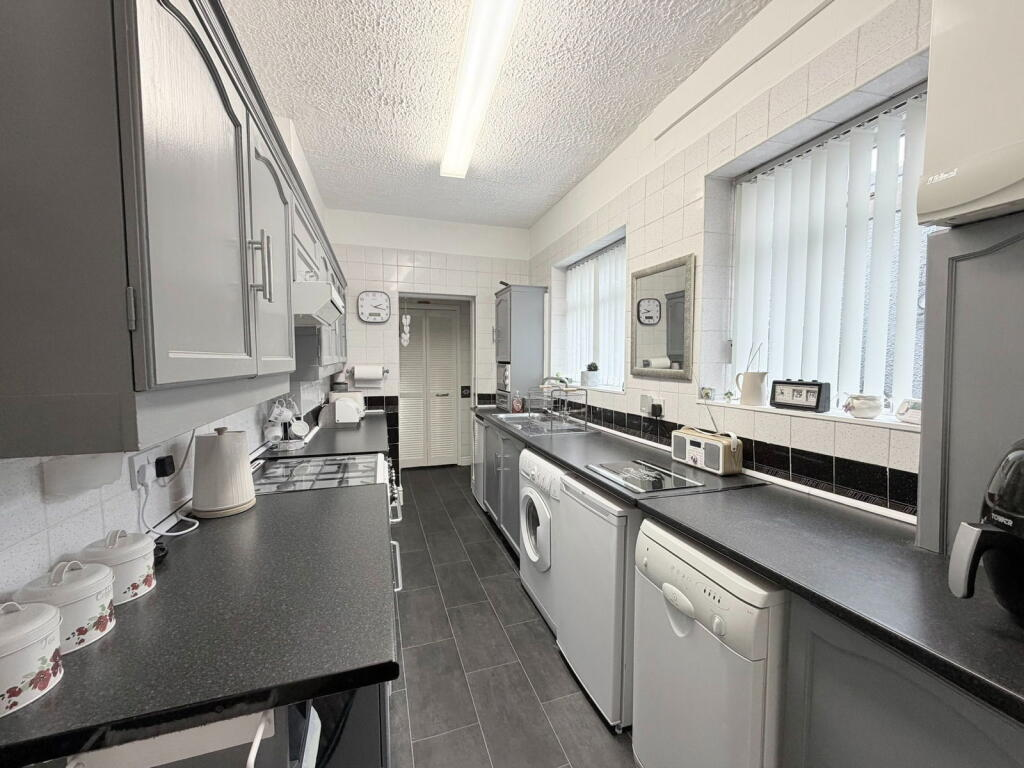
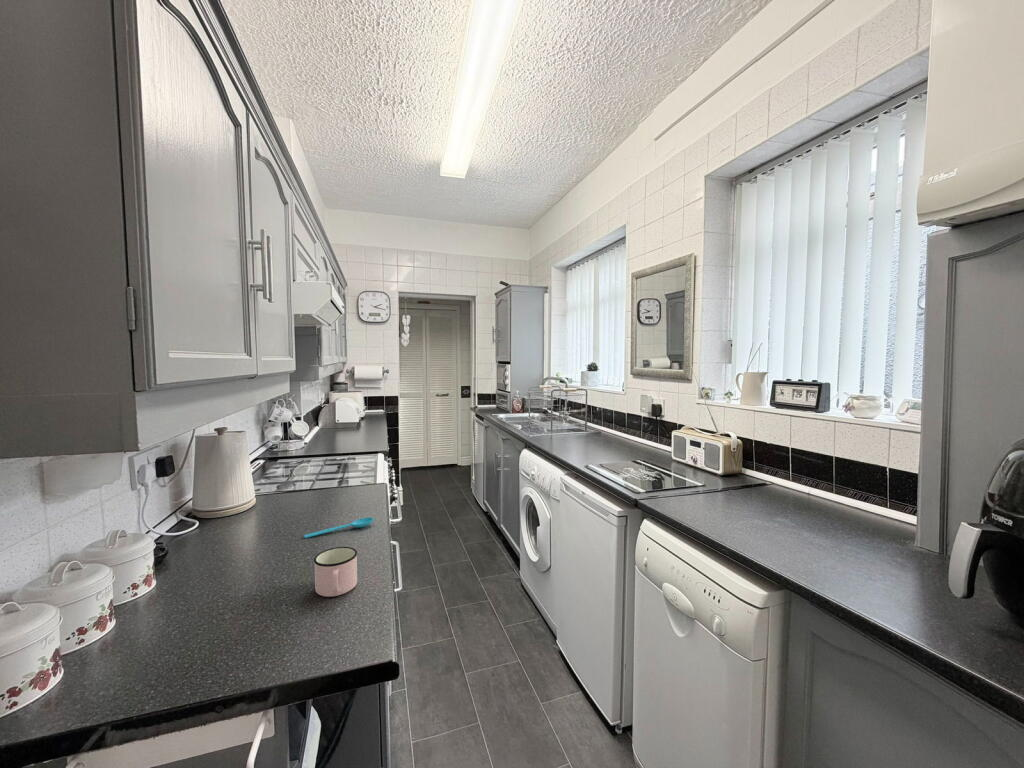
+ mug (336, 574)
+ spoon (340, 527)
